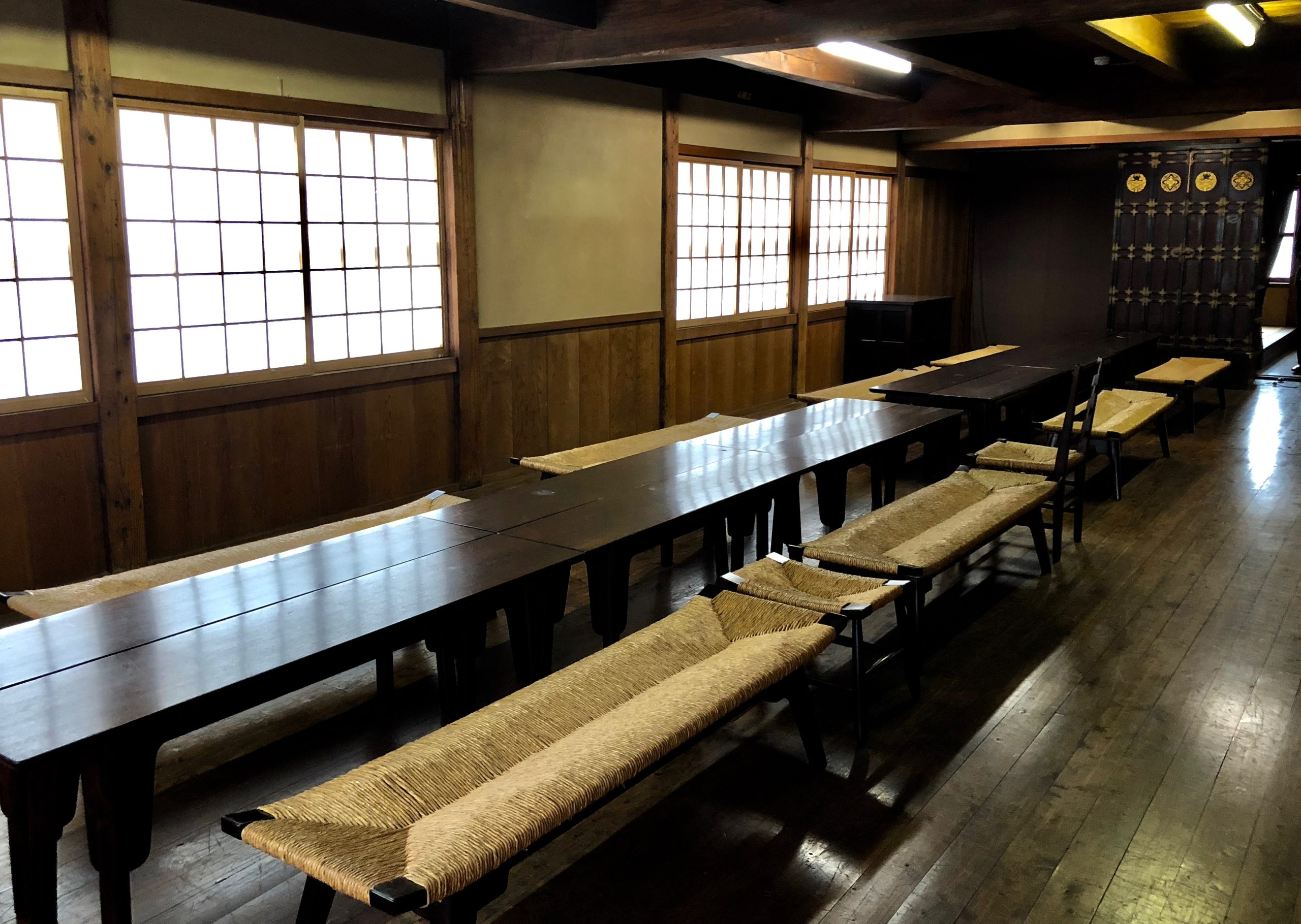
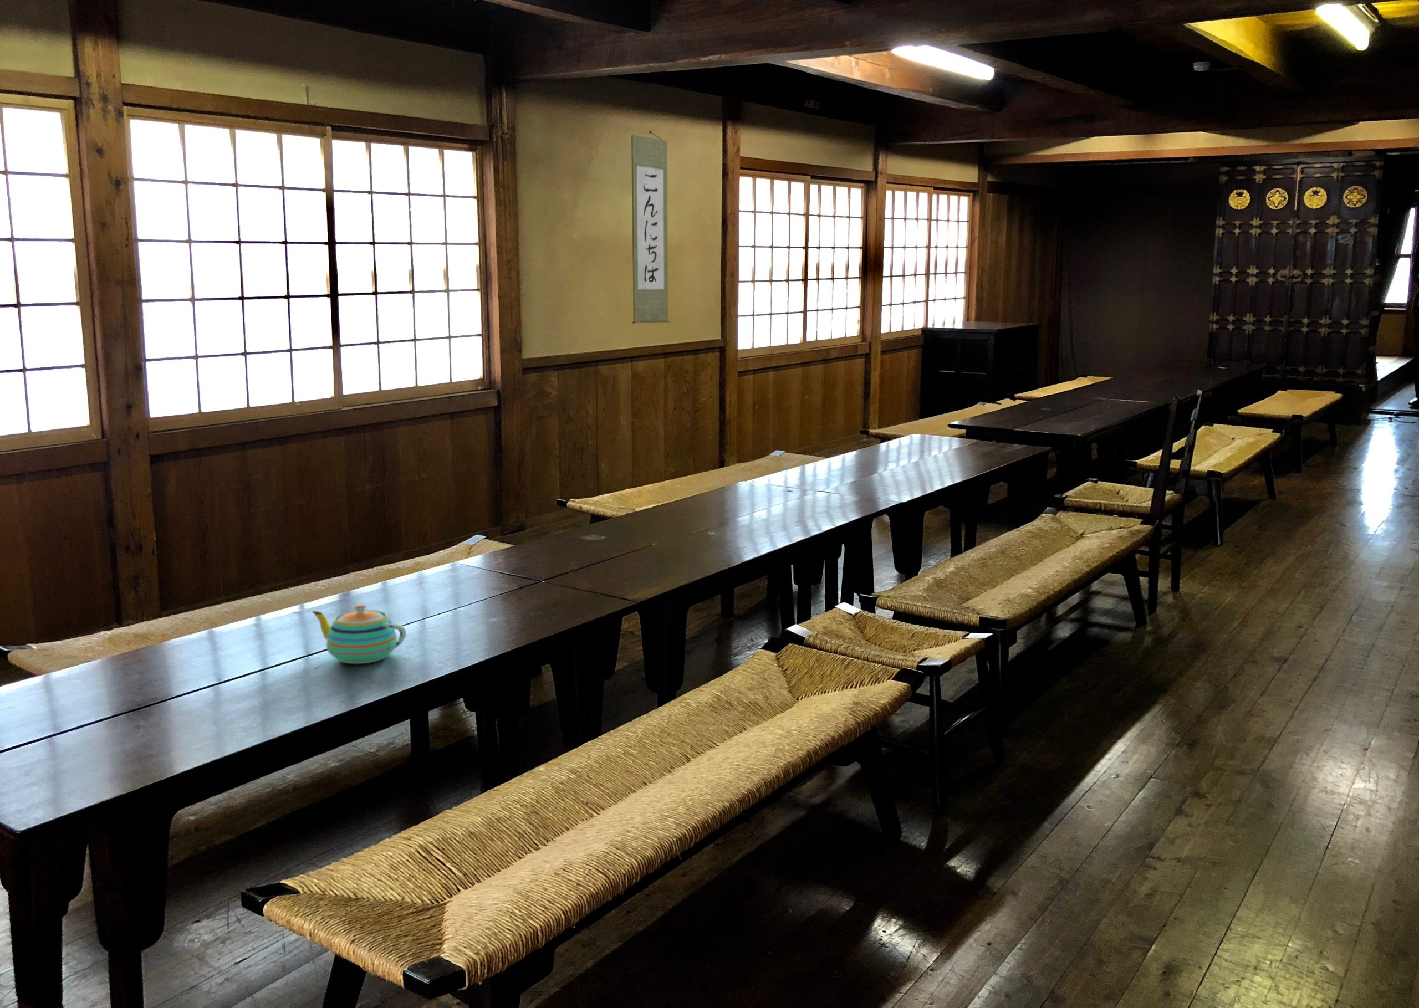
+ teapot (358, 632)
+ wall scroll (650, 228)
